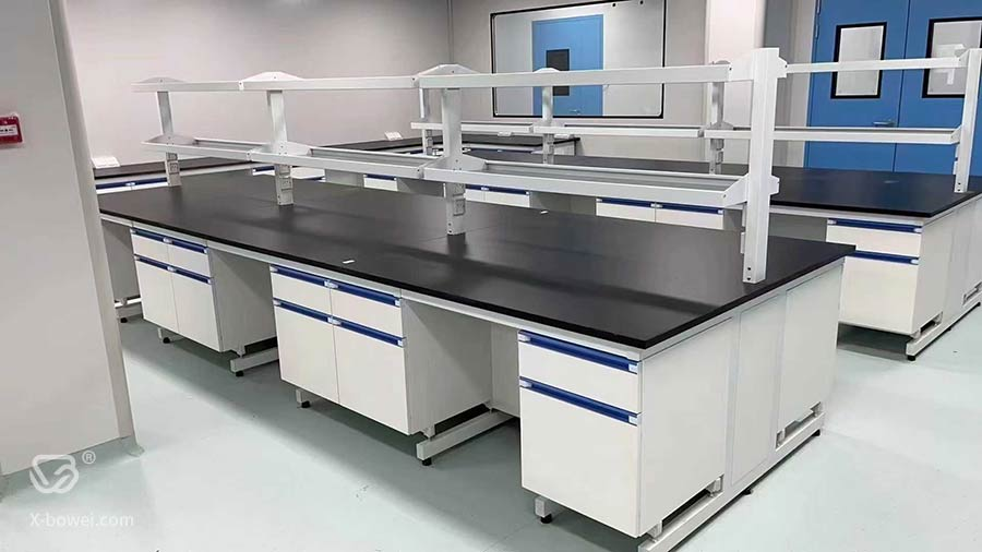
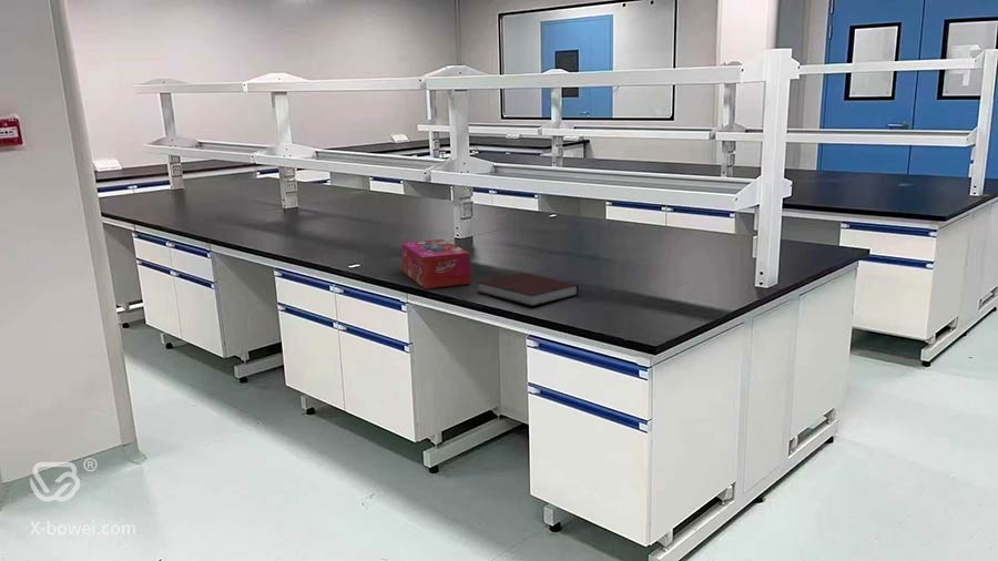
+ tissue box (434, 262)
+ notebook (527, 288)
